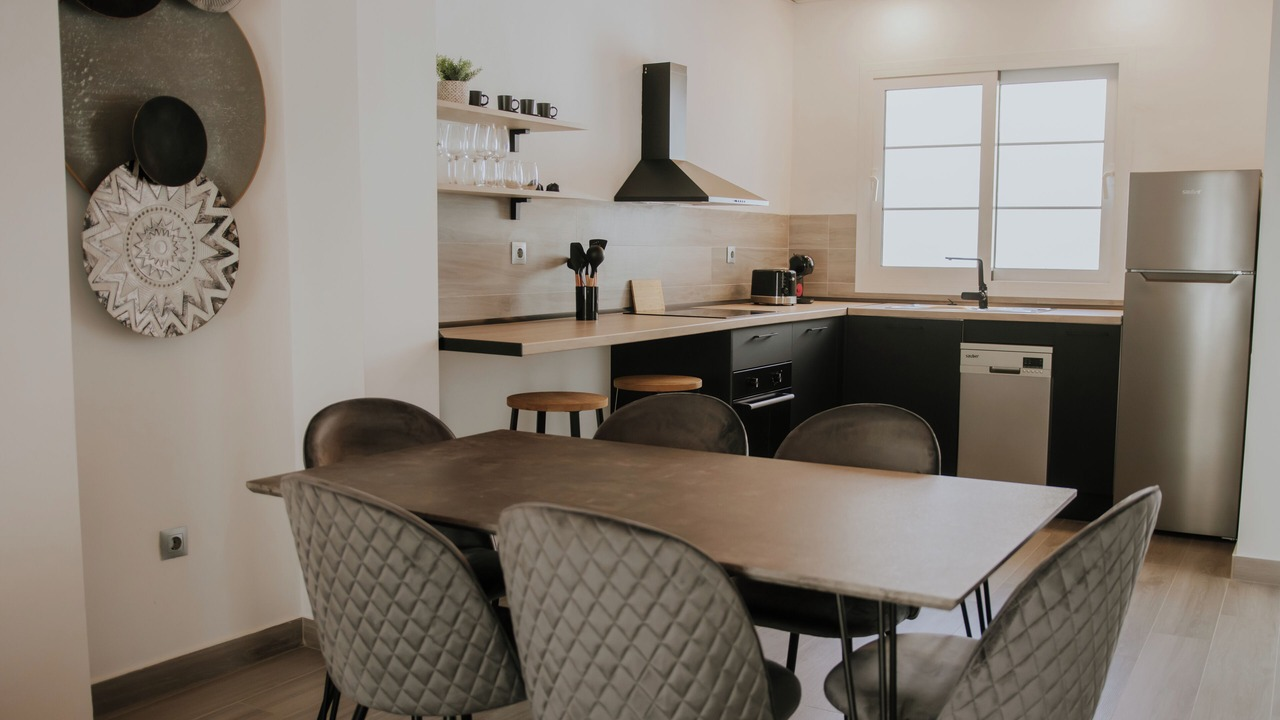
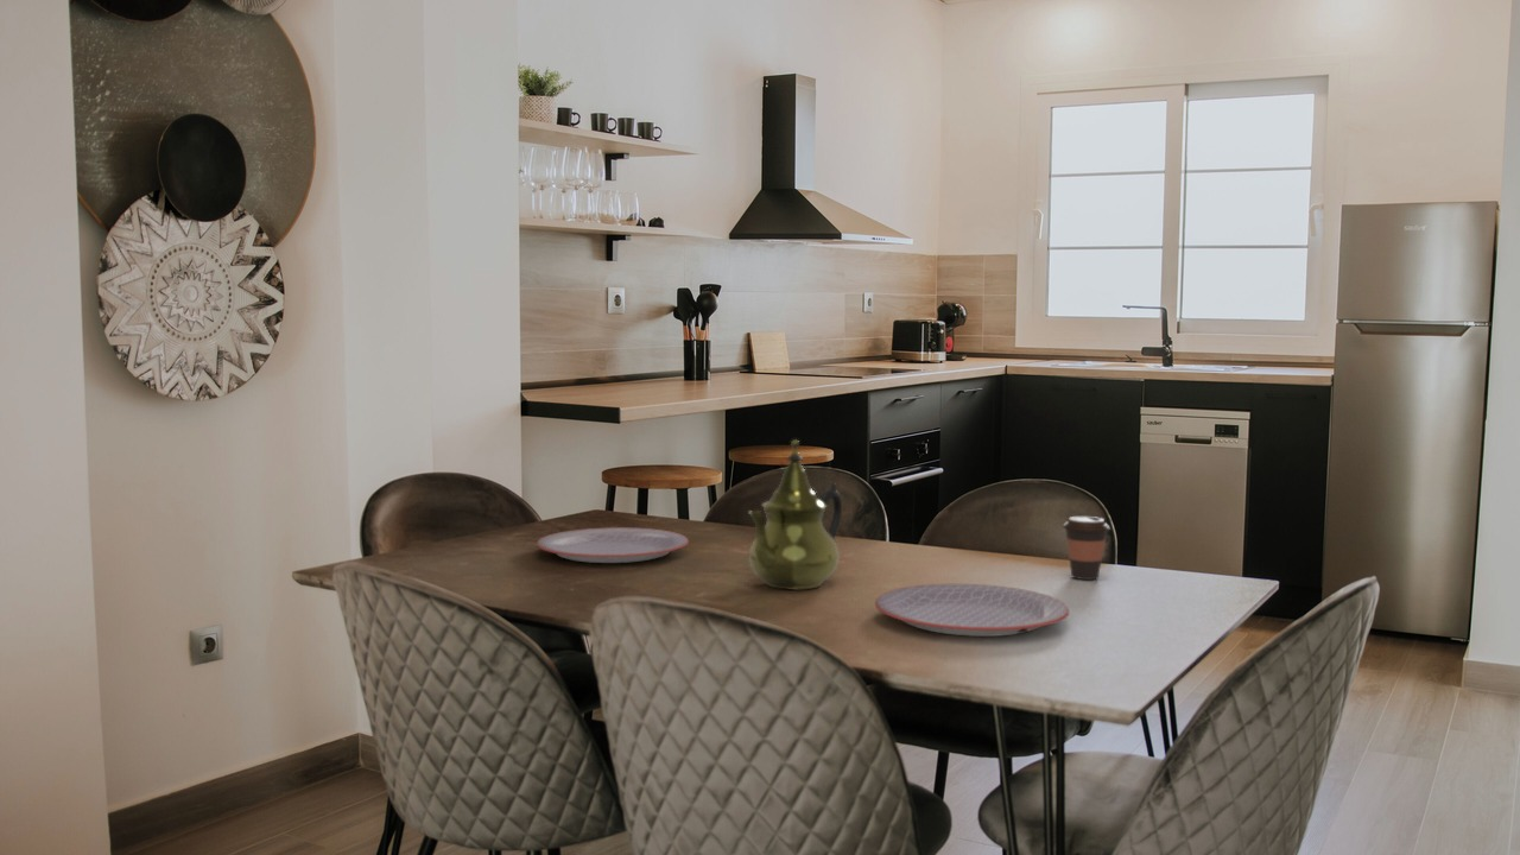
+ plate (970, 612)
+ coffee cup (1085, 547)
+ plate (613, 546)
+ teapot (796, 511)
